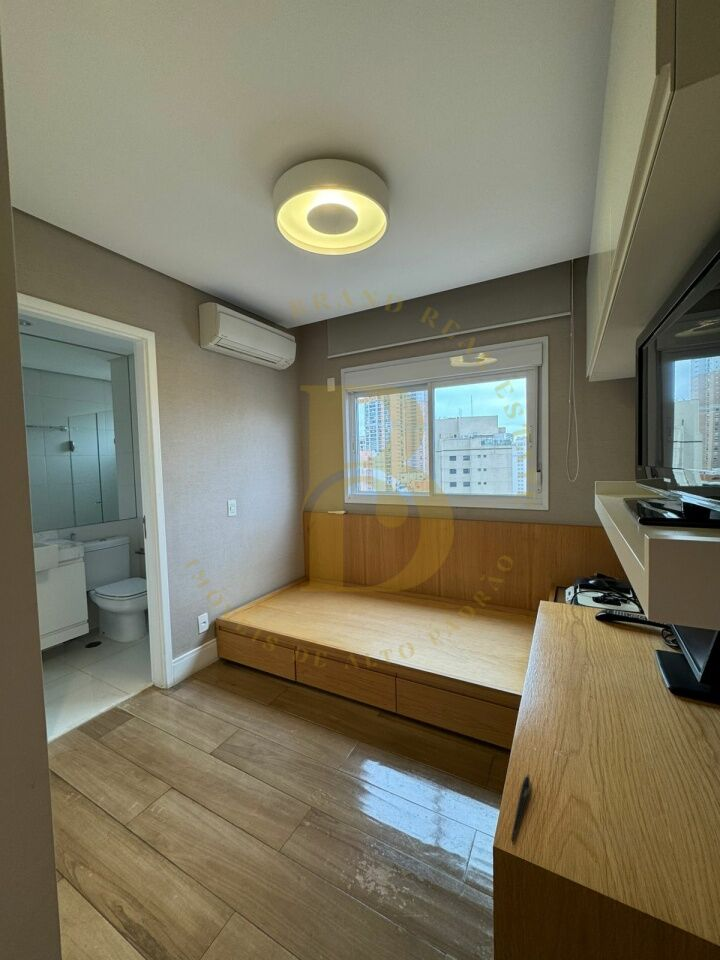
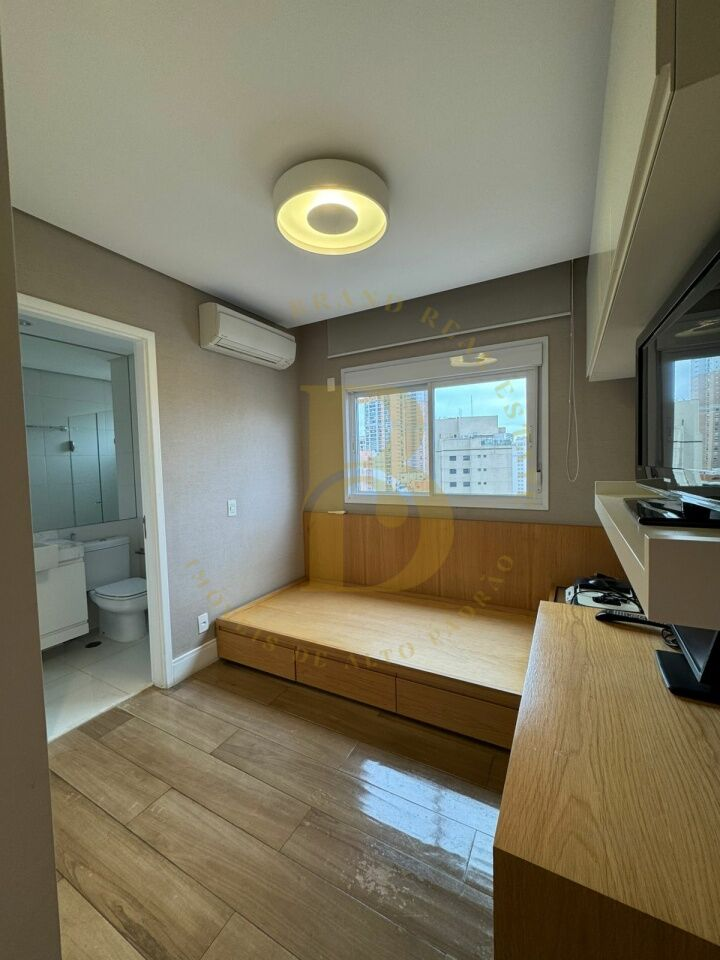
- pen (520, 803)
